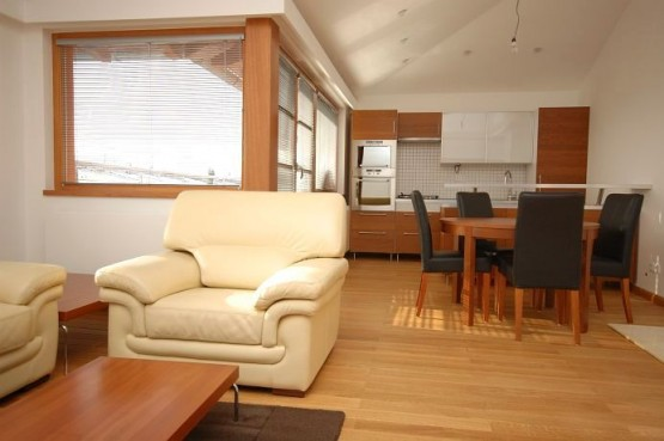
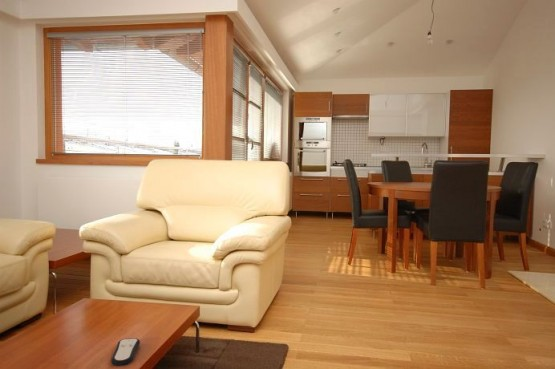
+ remote control (125, 351)
